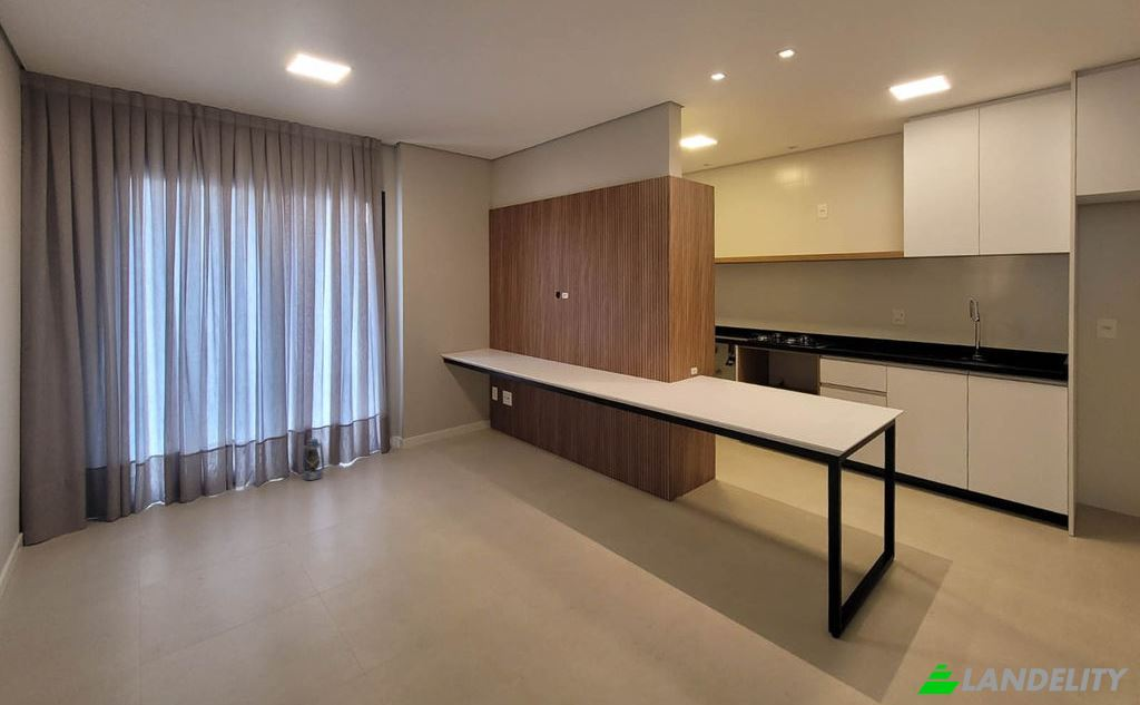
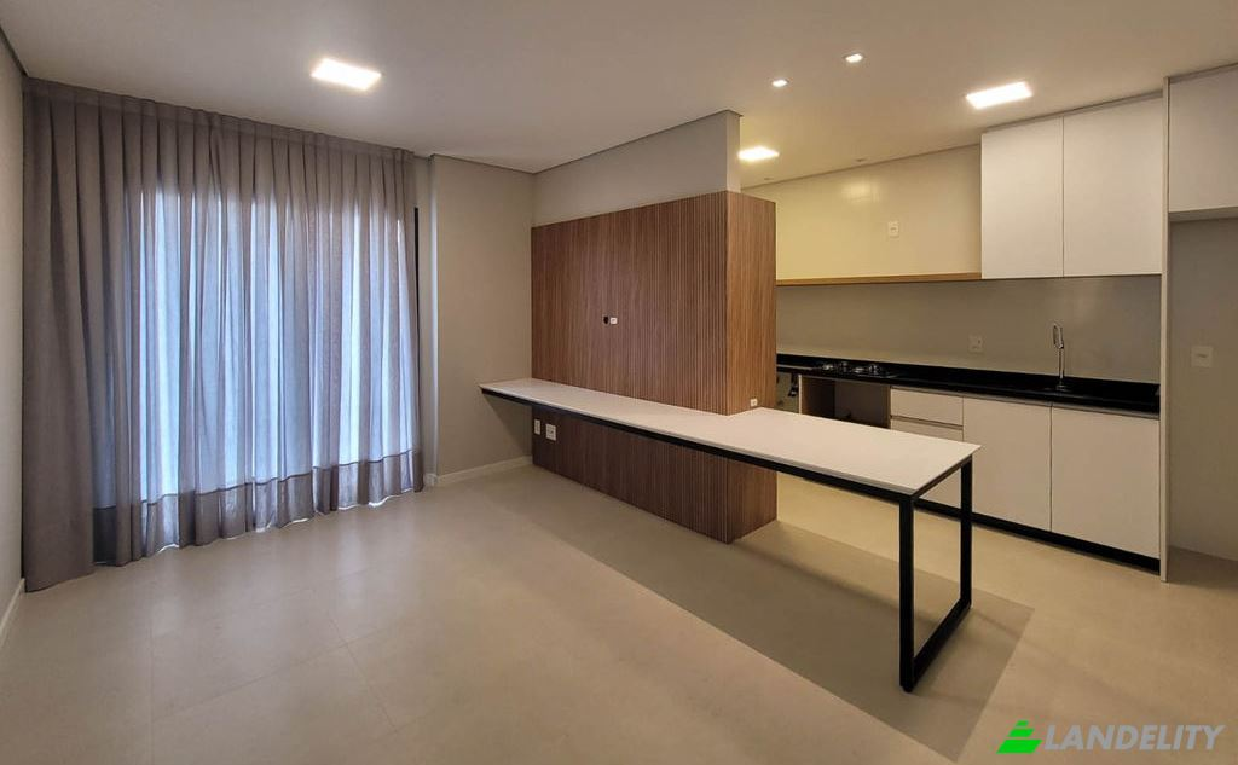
- lantern (313, 457)
